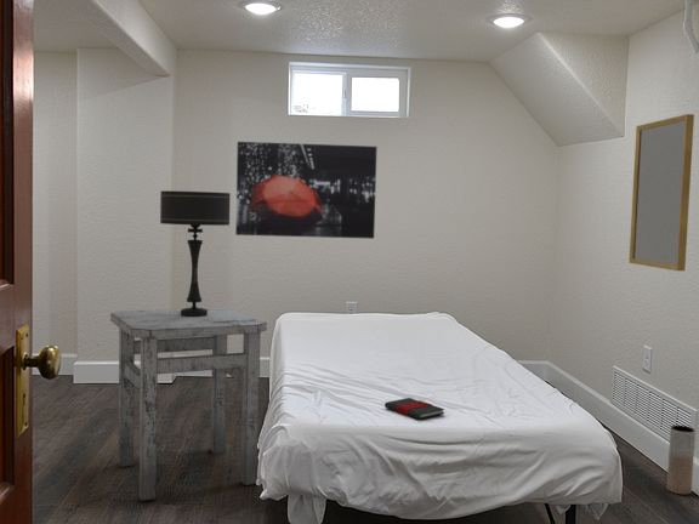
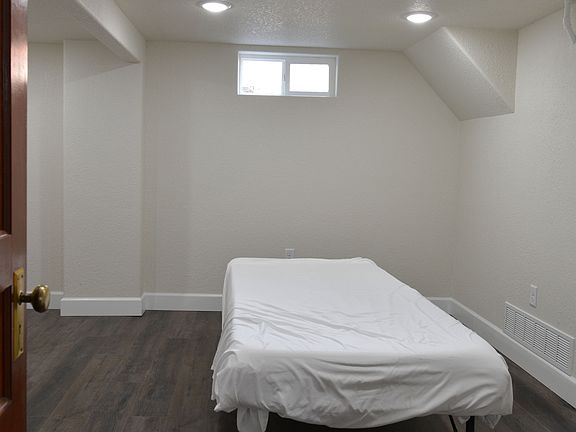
- table lamp (194, 254)
- side table (186, 371)
- wall art (306, 190)
- book (414, 406)
- vase (681, 458)
- home mirror (659, 194)
